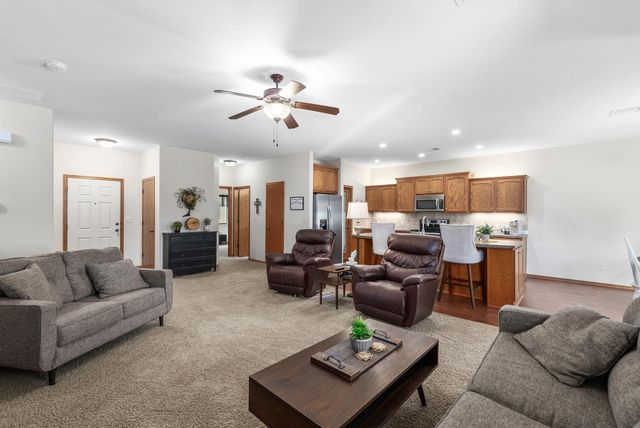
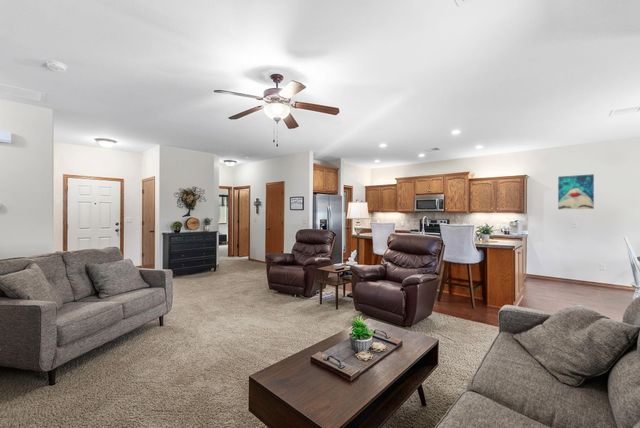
+ wall art (575, 192)
